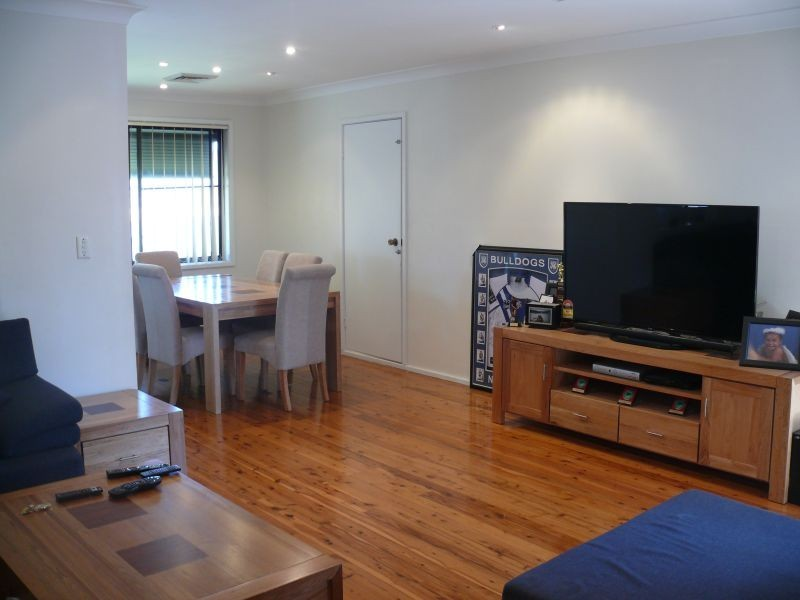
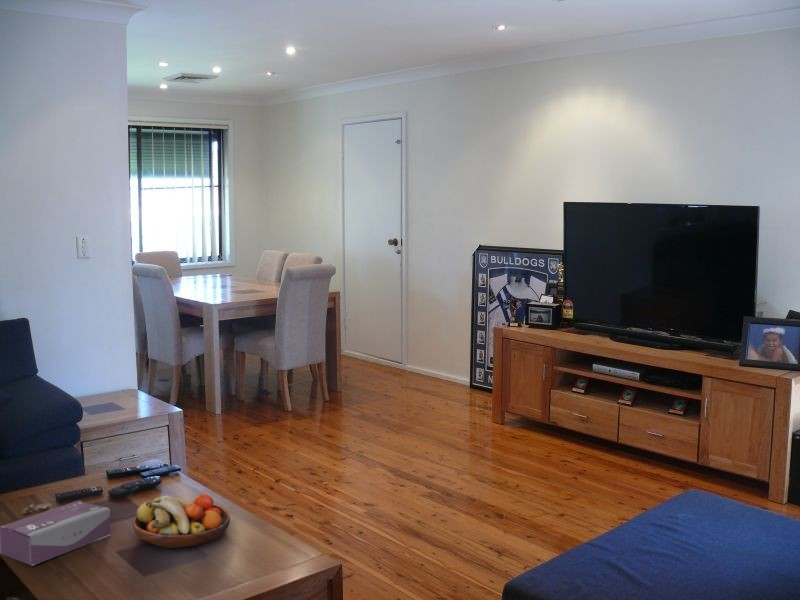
+ tissue box (56, 530)
+ fruit bowl (182, 514)
